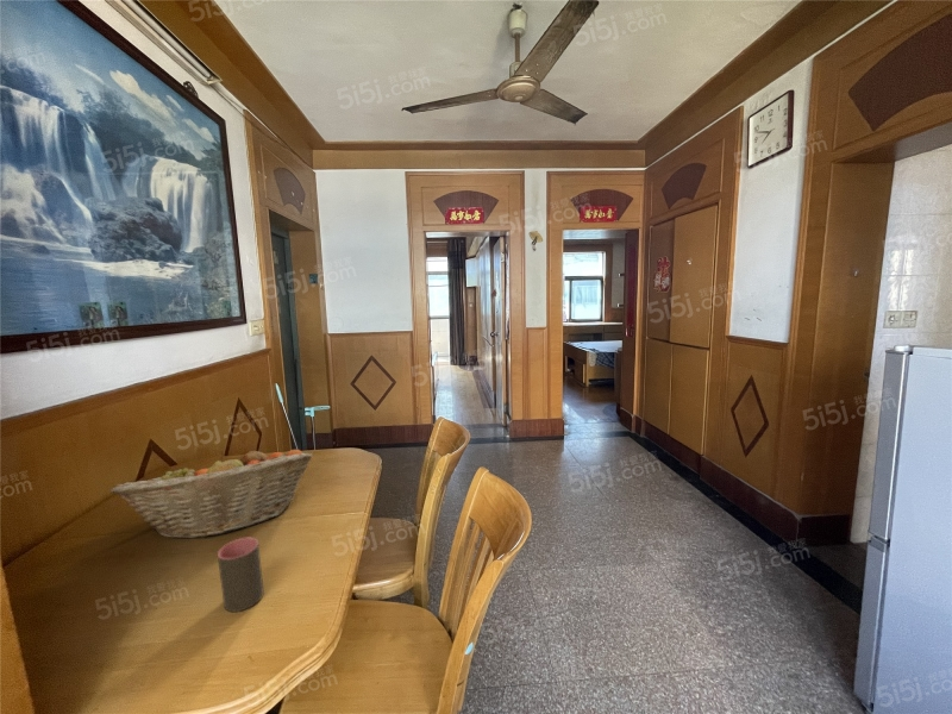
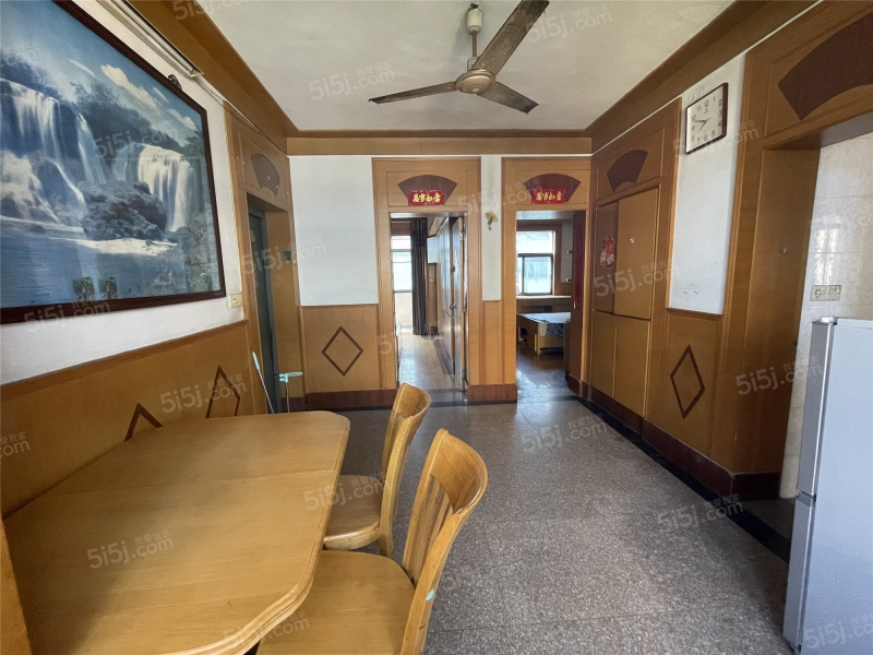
- fruit basket (224, 482)
- cup (240, 572)
